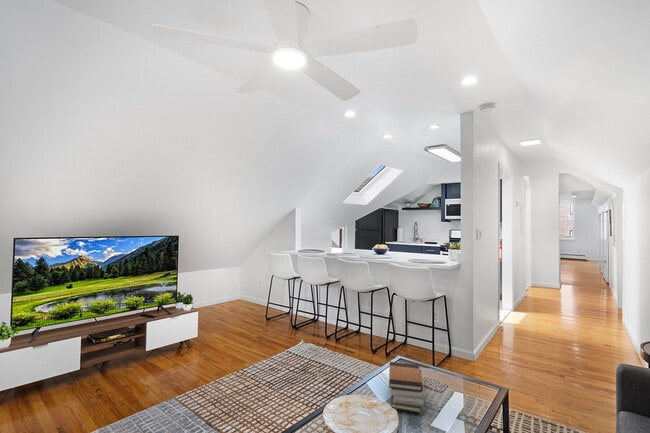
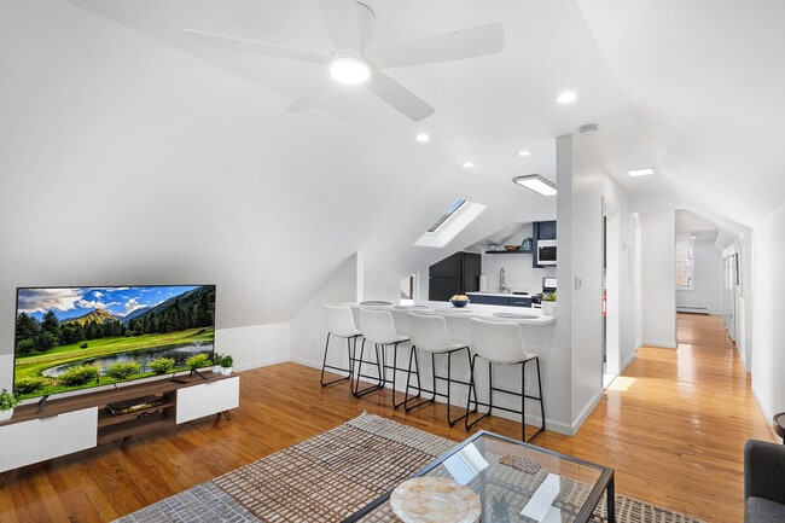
- book stack (405, 385)
